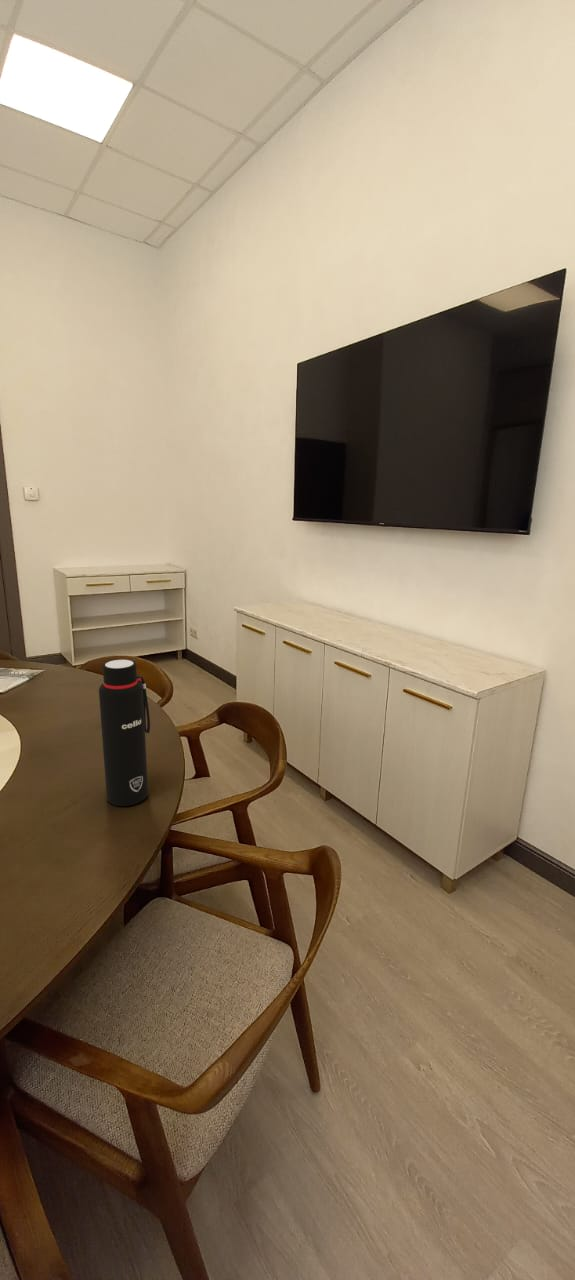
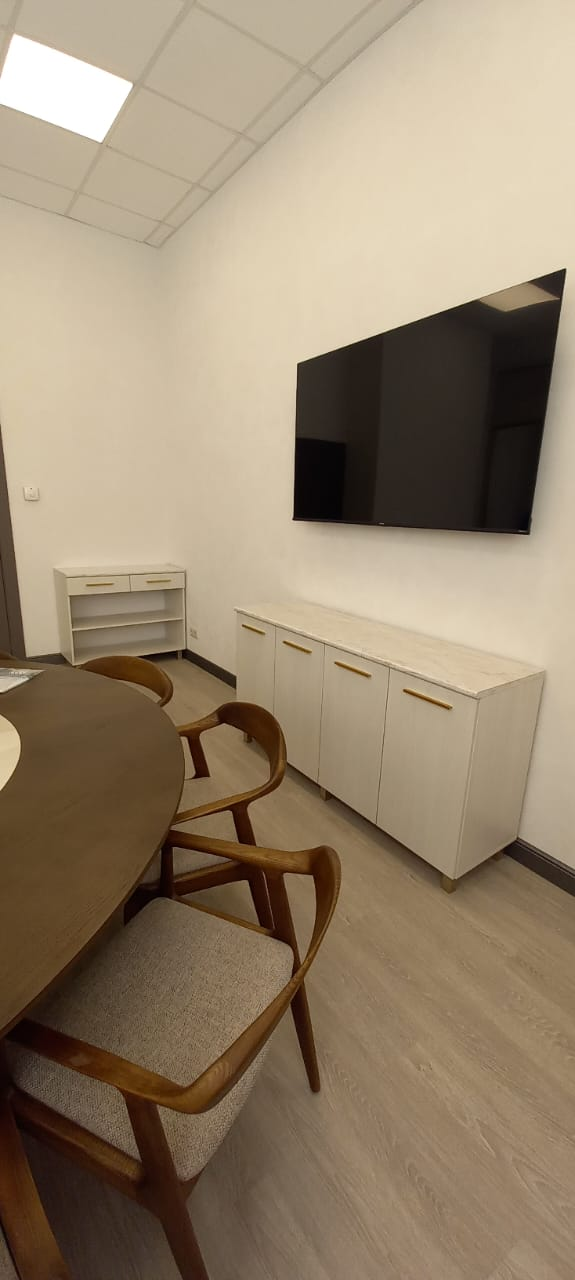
- water bottle (127, 731)
